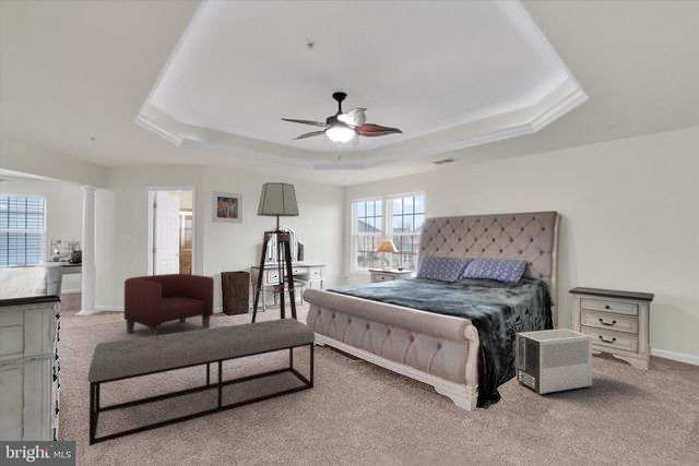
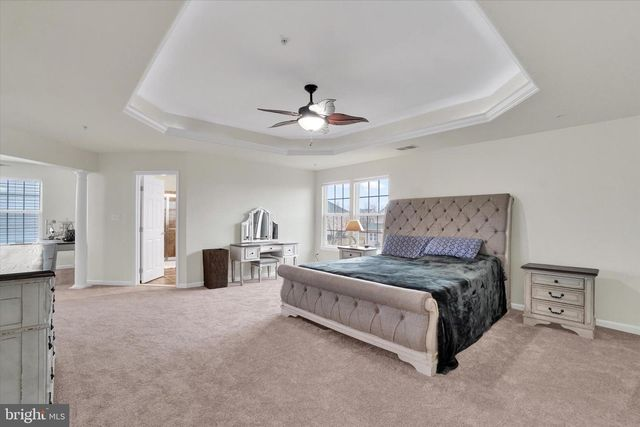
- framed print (227, 207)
- armchair (167, 303)
- bench (213, 362)
- air purifier (554, 359)
- floor lamp (279, 256)
